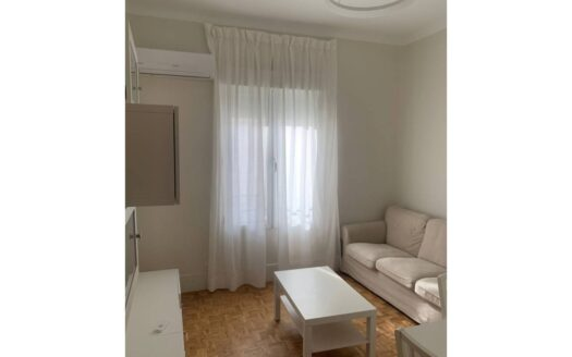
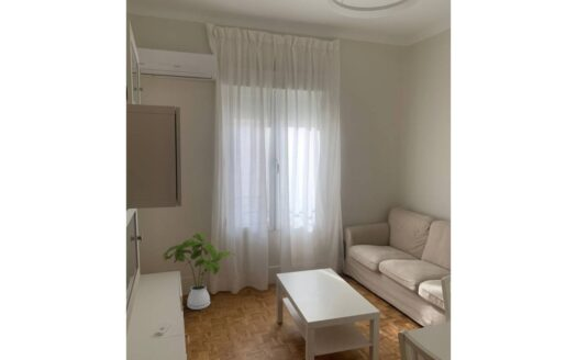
+ house plant (202, 272)
